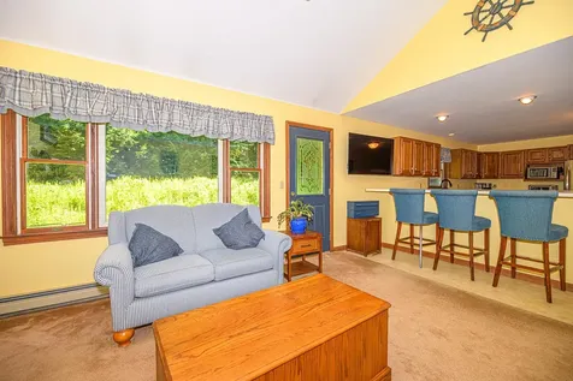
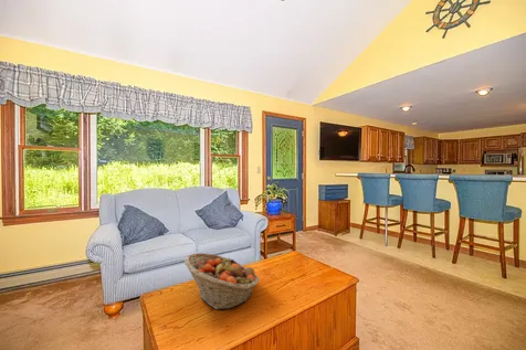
+ fruit basket (221, 274)
